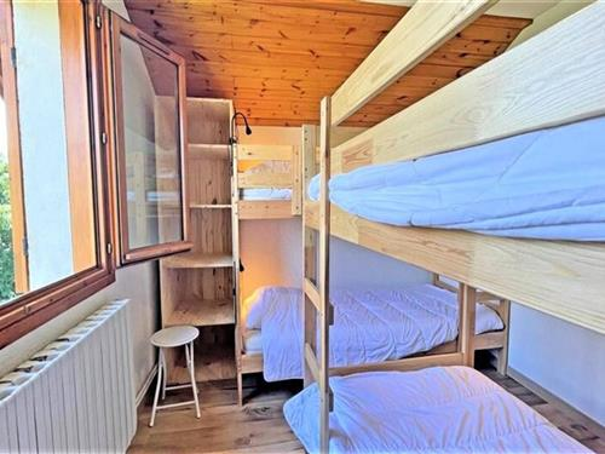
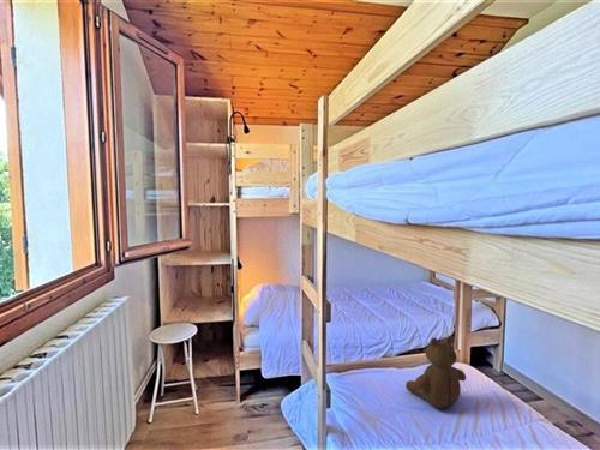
+ teddy bear (433, 365)
